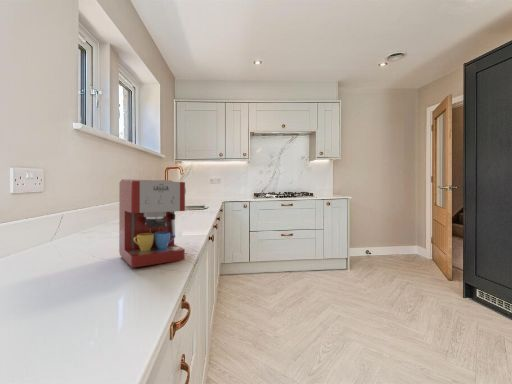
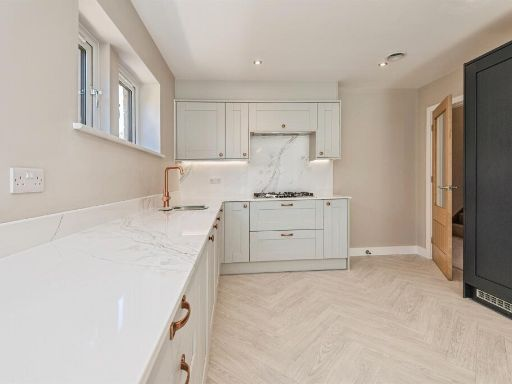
- coffee maker (157, 218)
